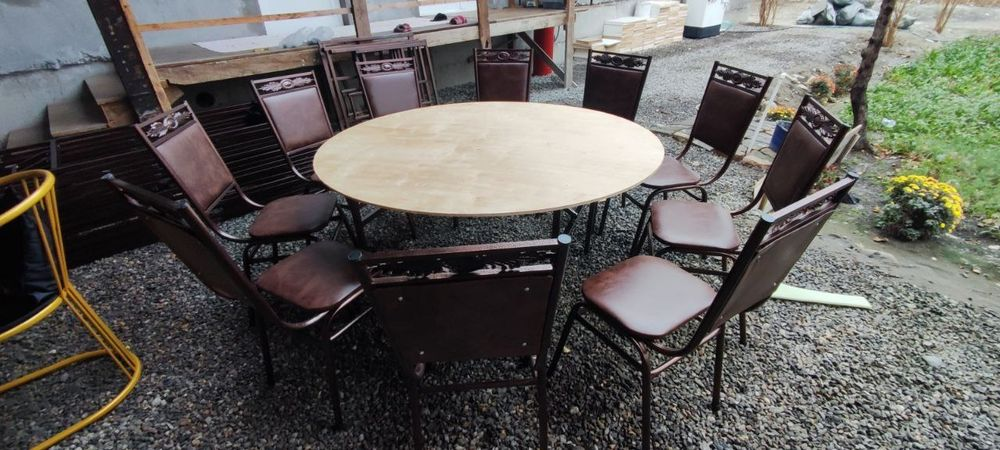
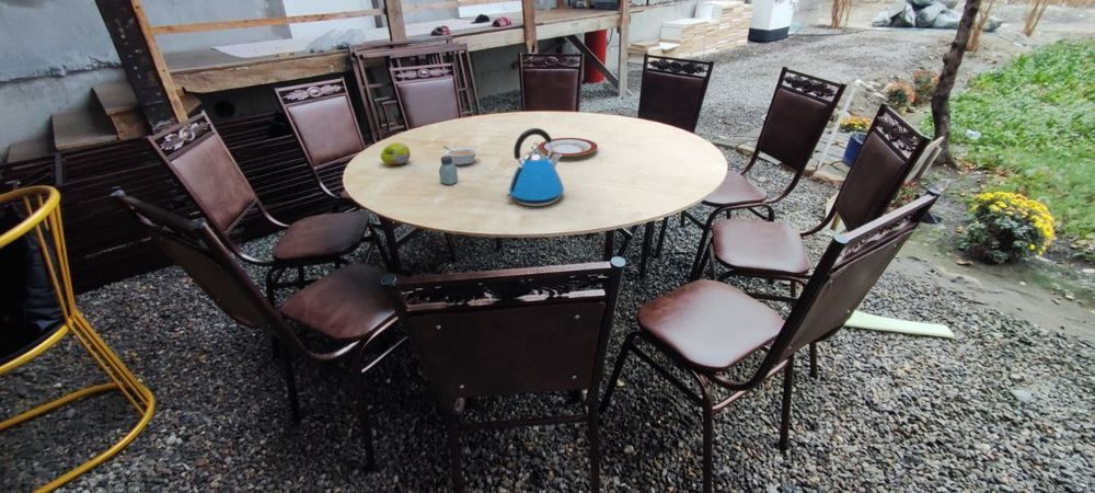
+ plate (567, 148)
+ saltshaker (448, 170)
+ kettle (533, 163)
+ legume (460, 156)
+ fruit (394, 153)
